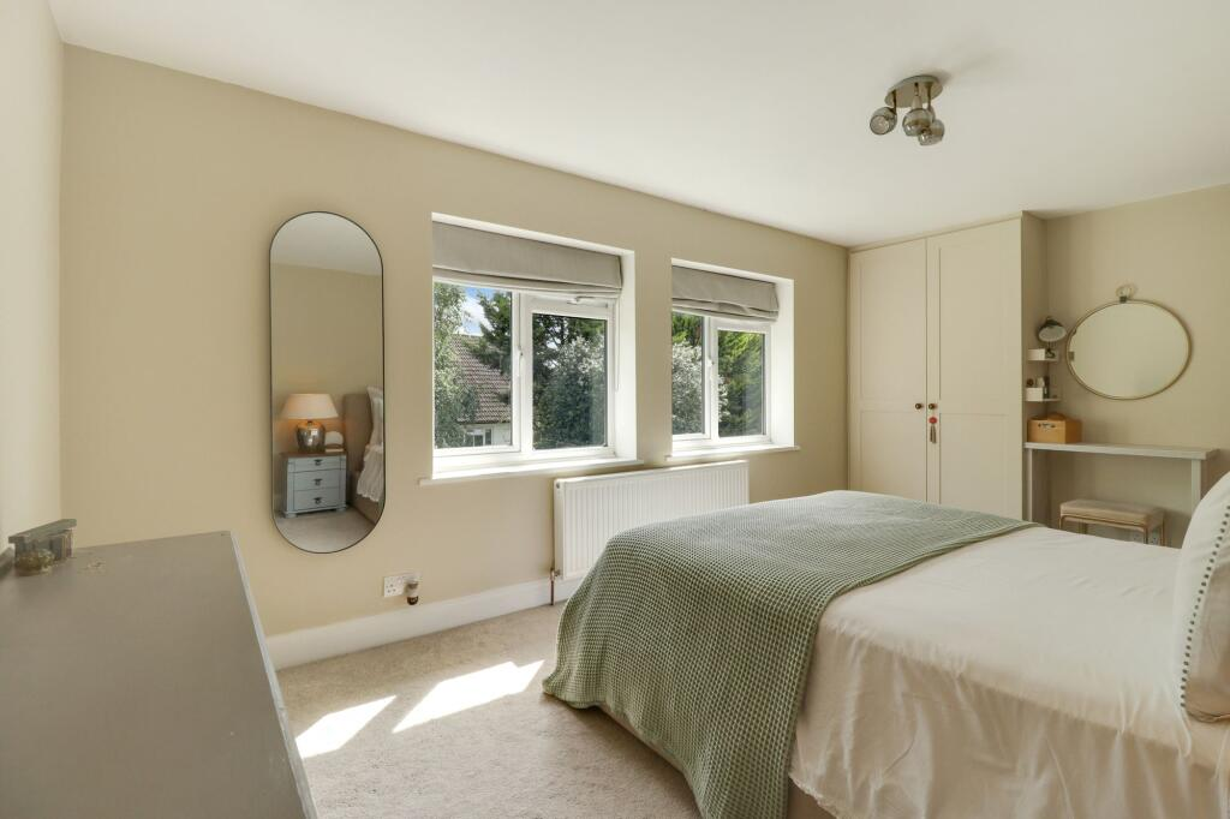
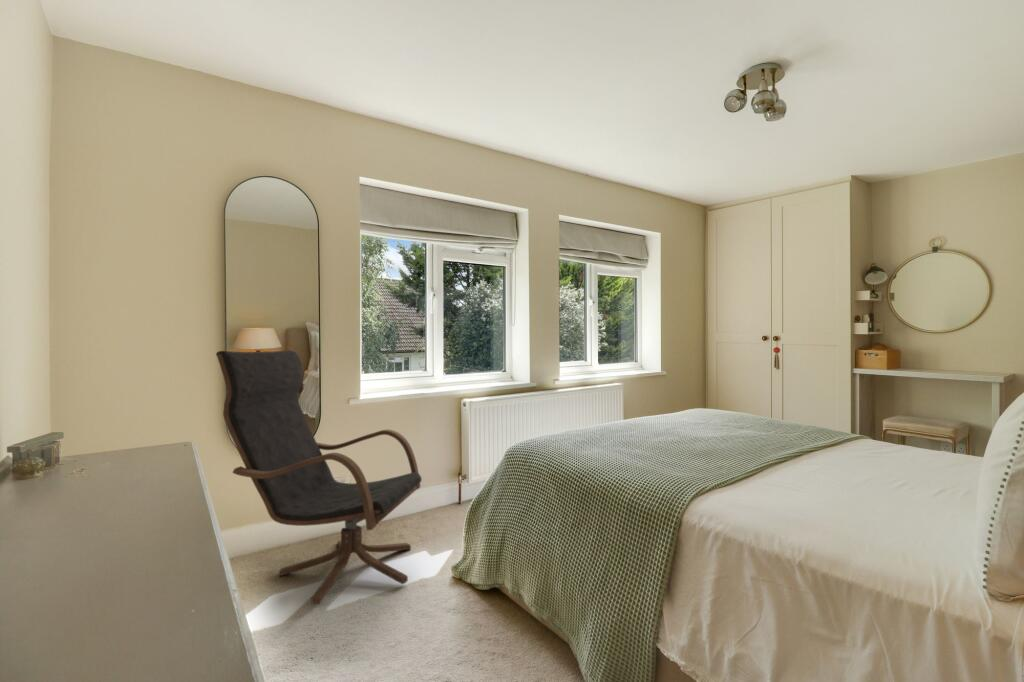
+ lounge chair (329, 459)
